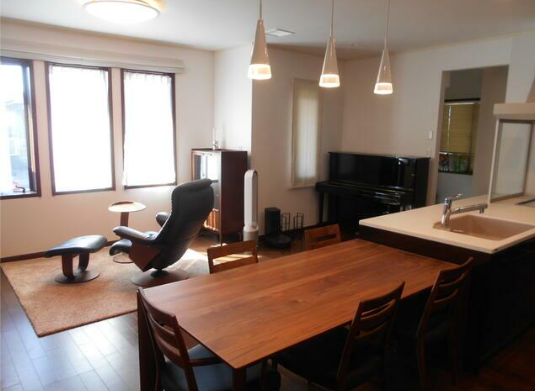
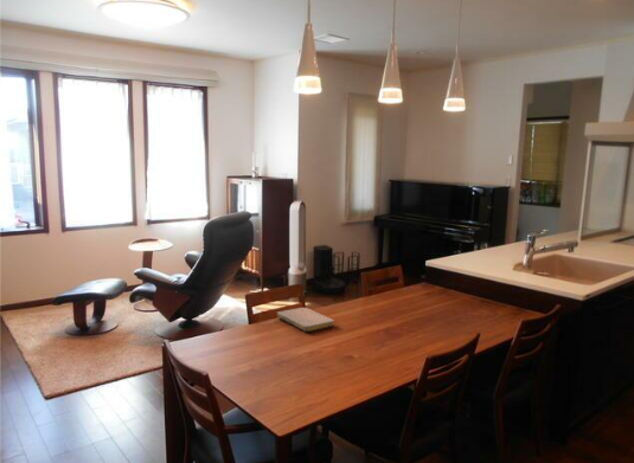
+ notebook (305, 319)
